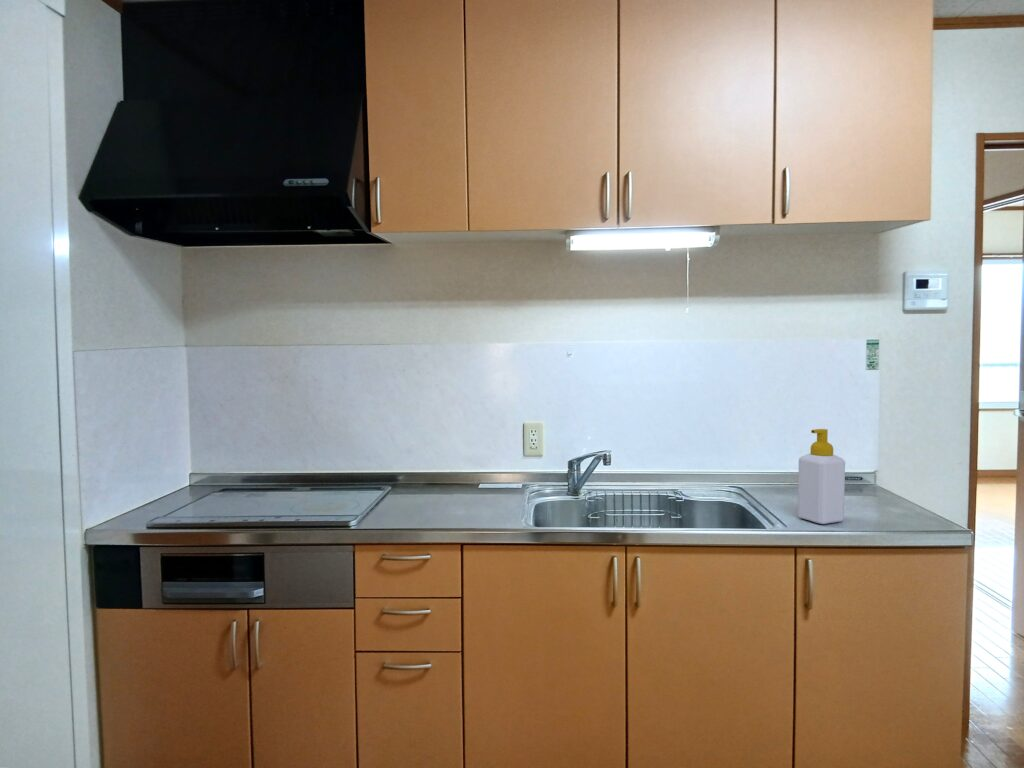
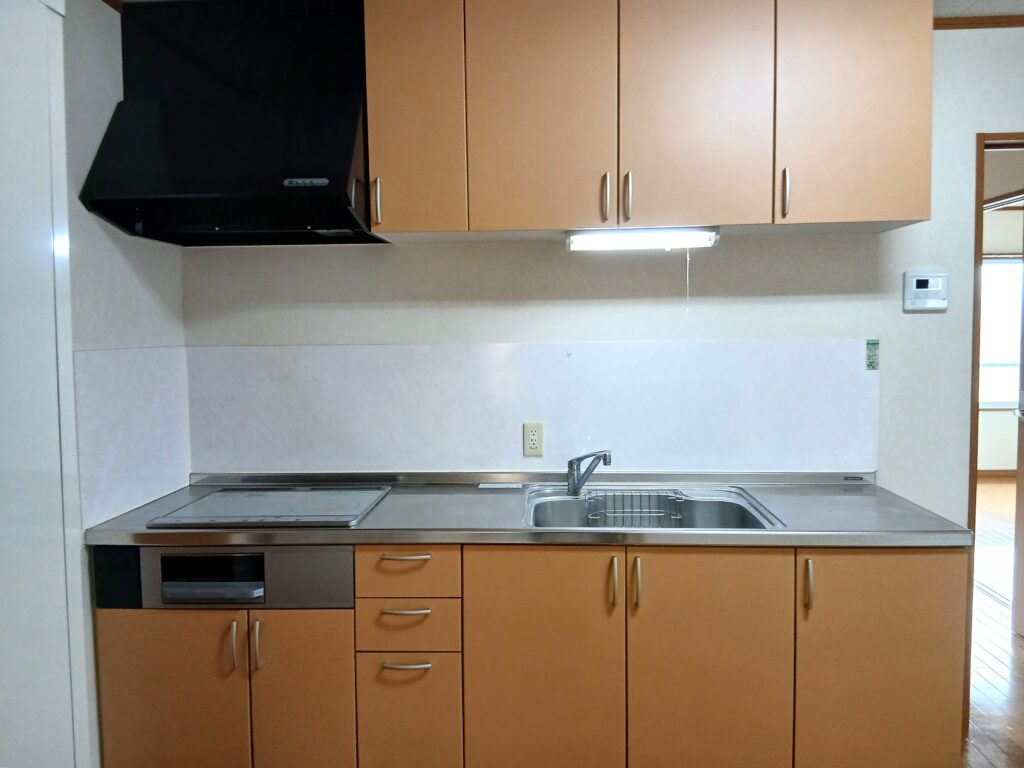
- soap bottle (821, 474)
